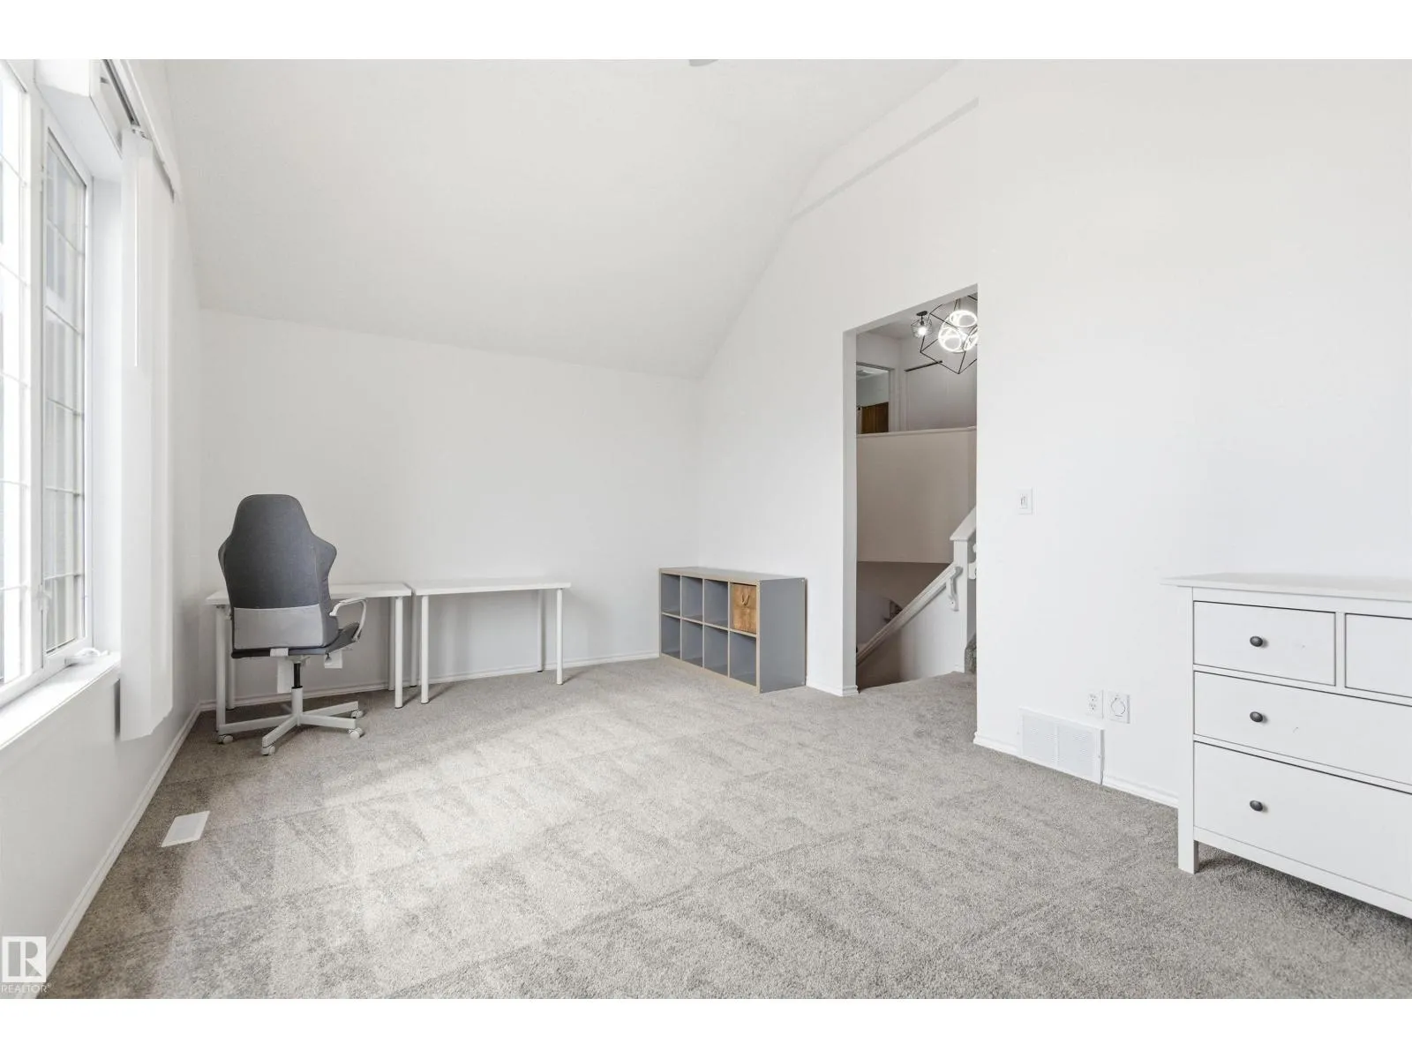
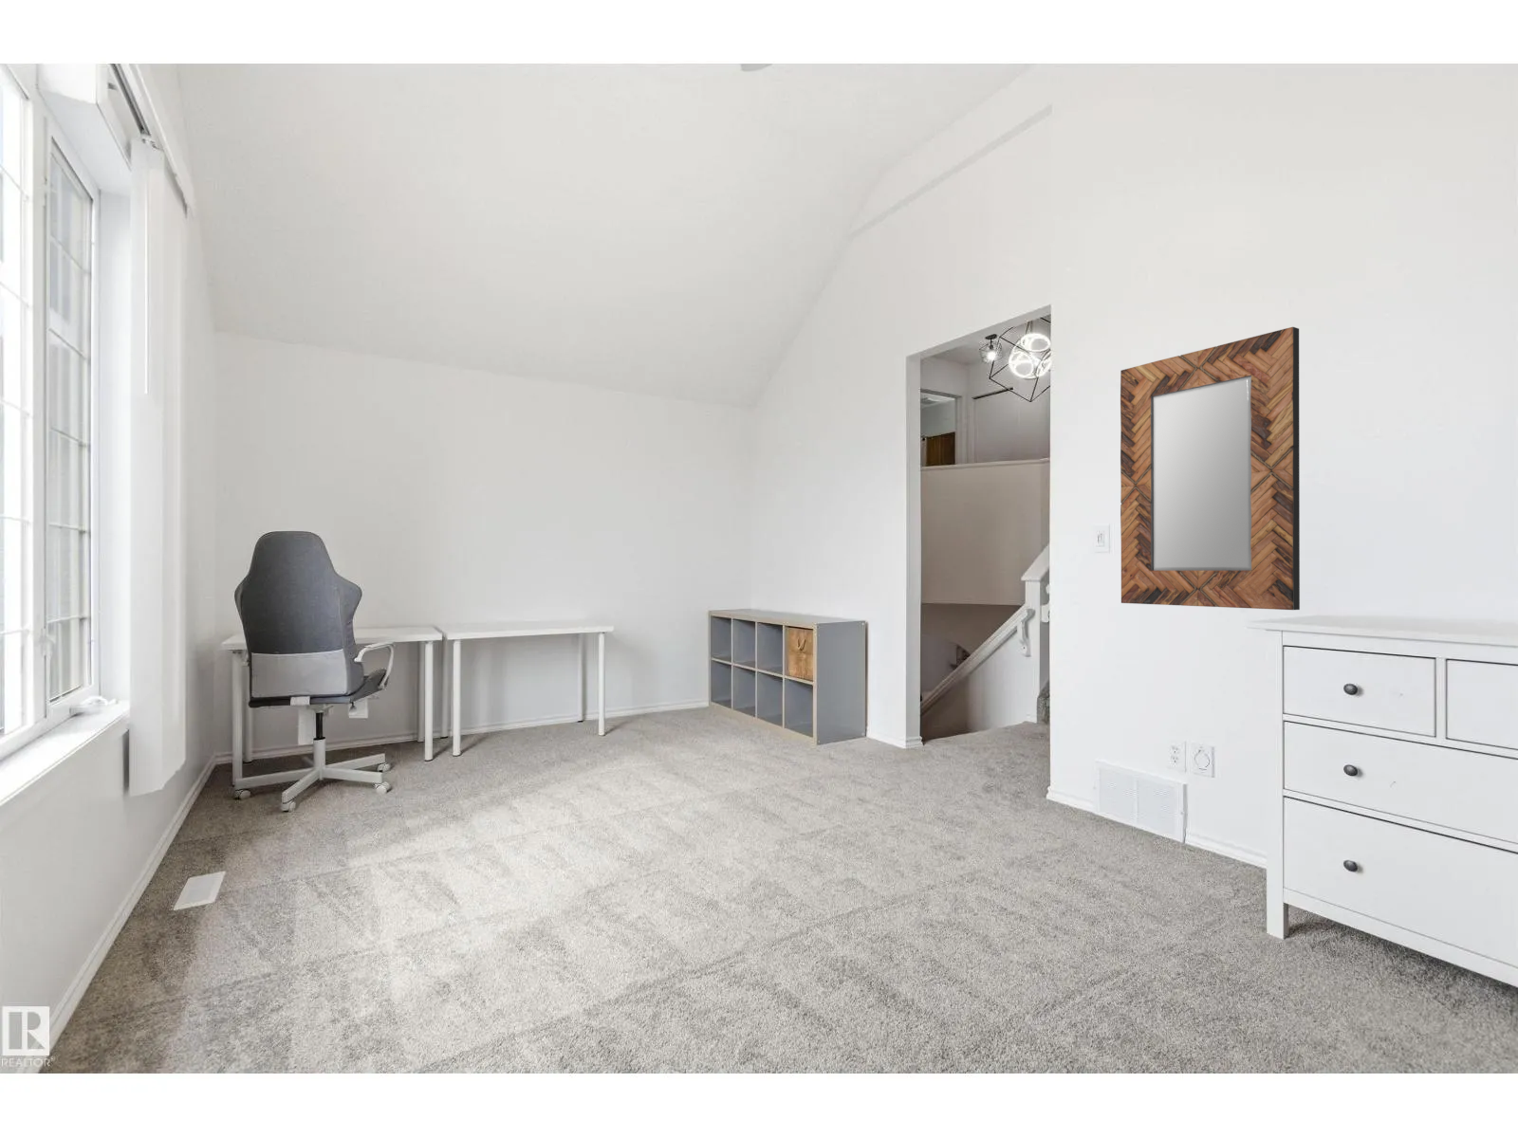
+ home mirror (1201, 478)
